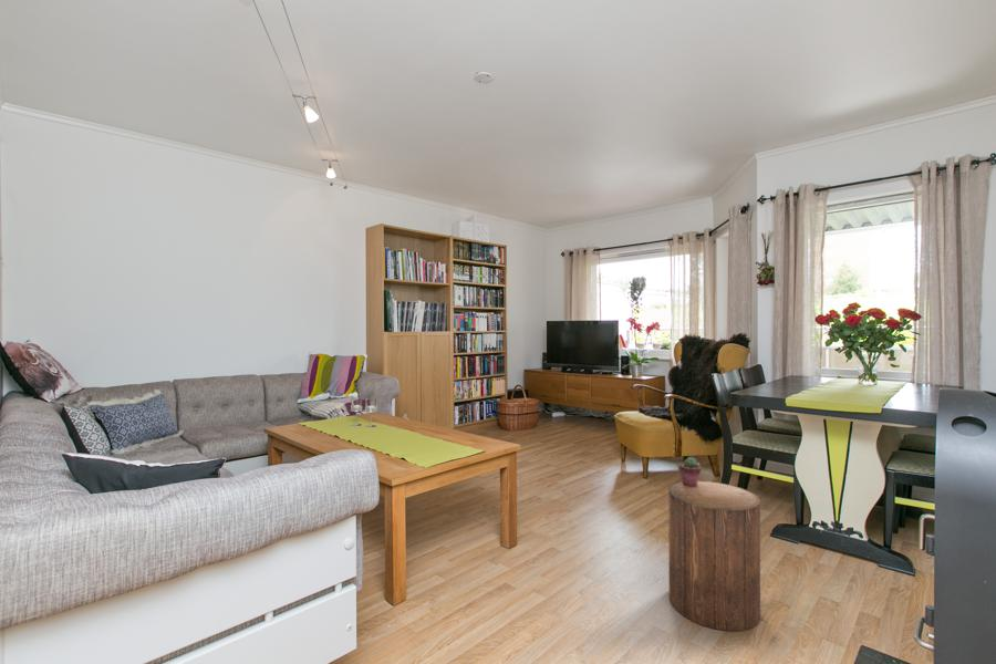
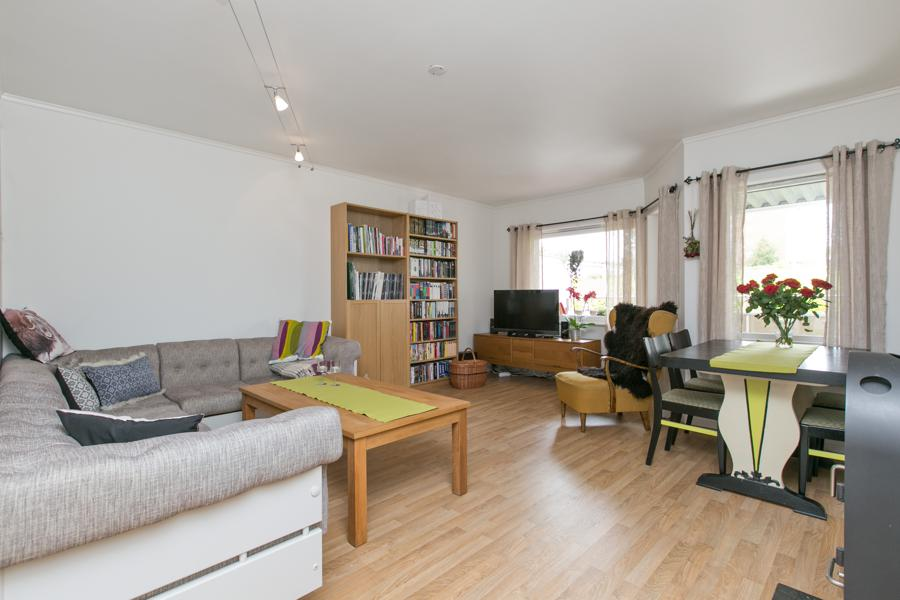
- stool (713, 549)
- potted succulent (689, 470)
